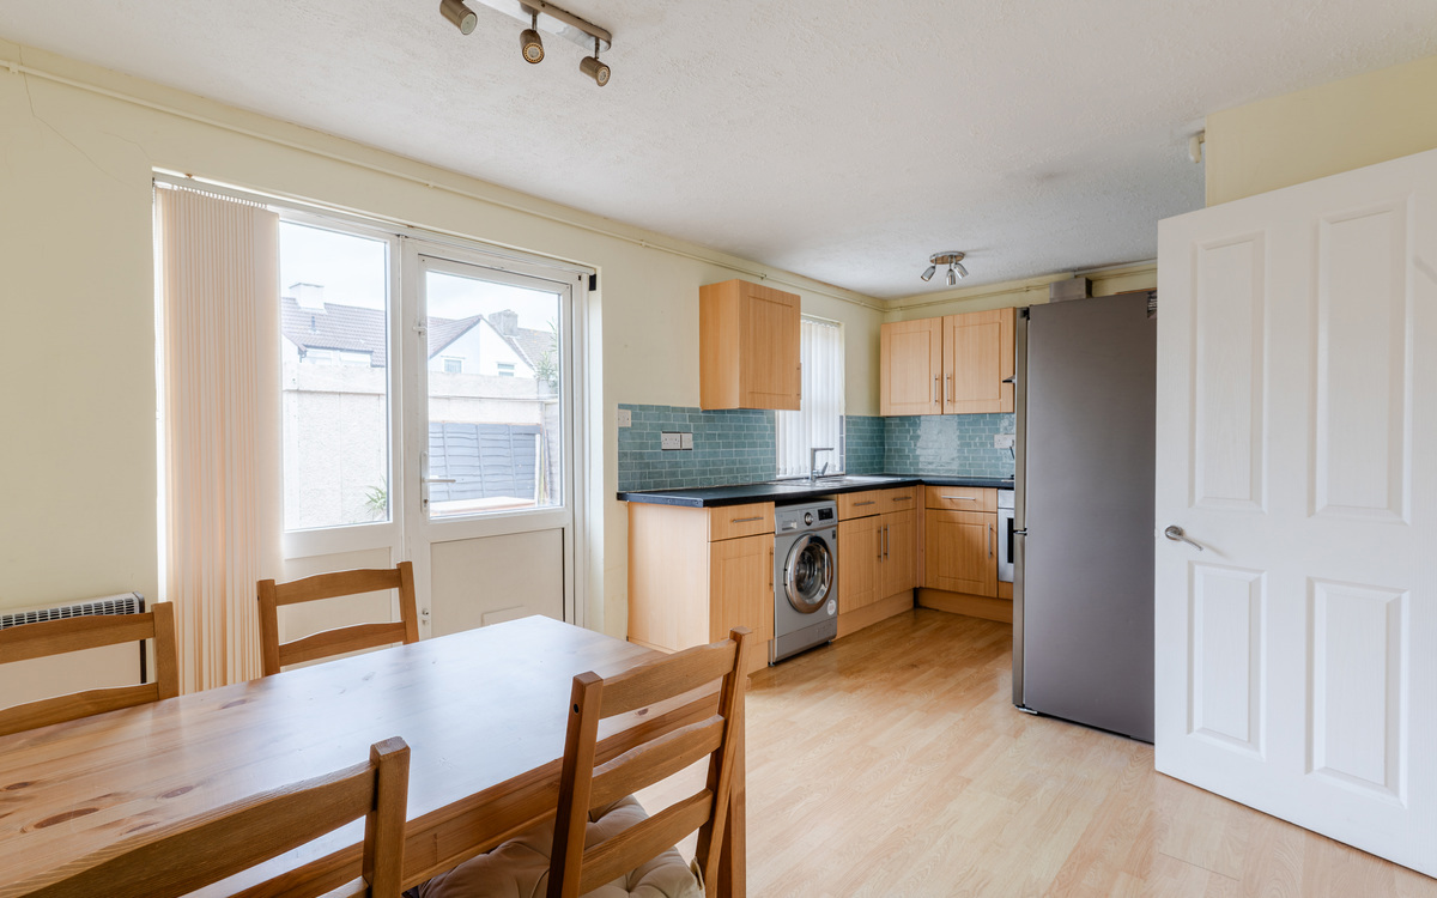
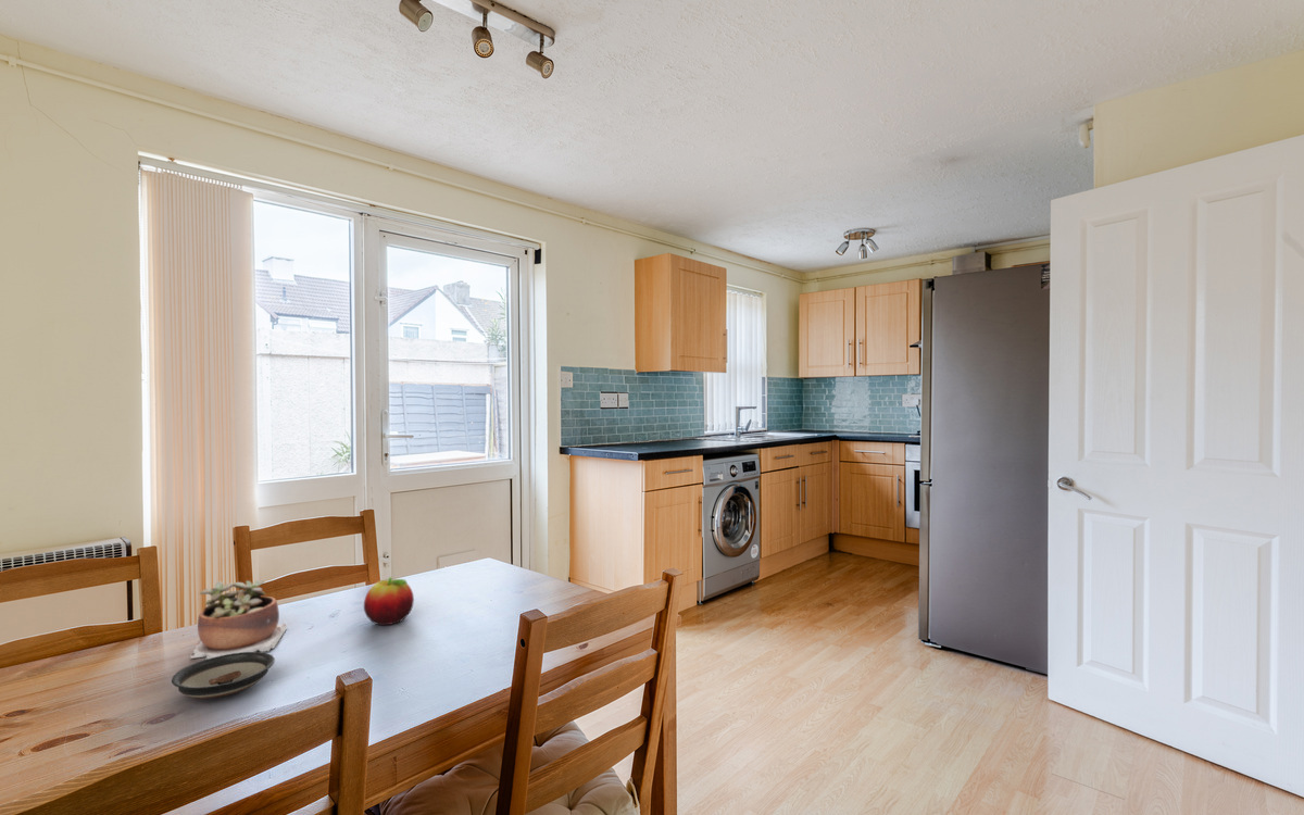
+ fruit (389, 599)
+ succulent plant (239, 612)
+ saucer (225, 678)
